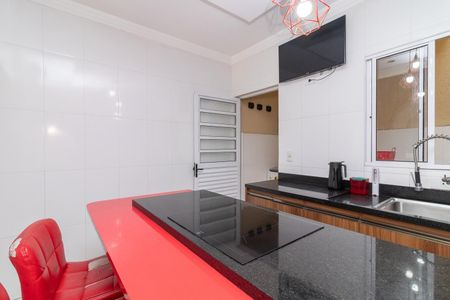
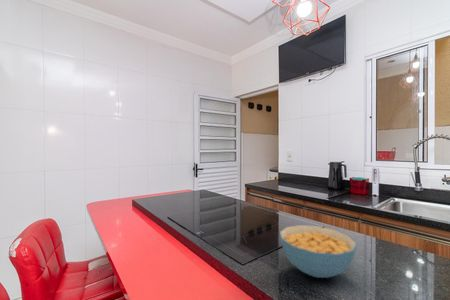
+ cereal bowl (315, 254)
